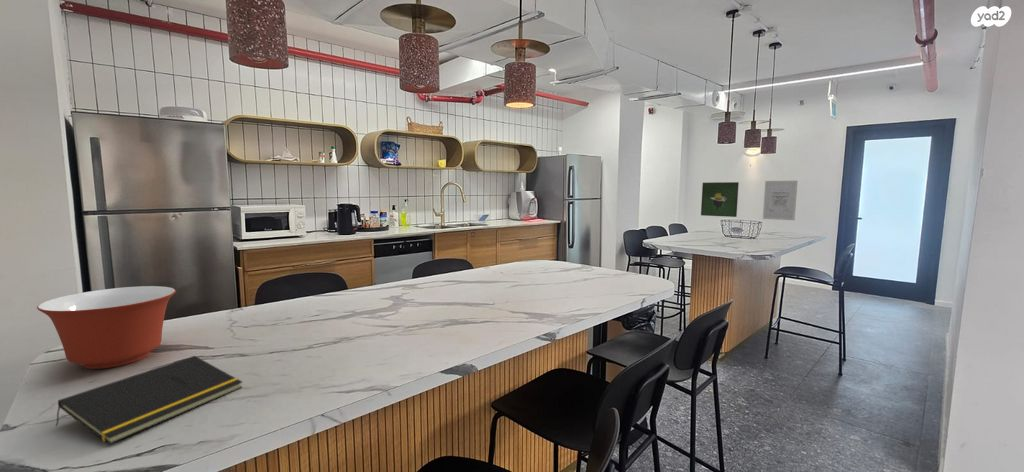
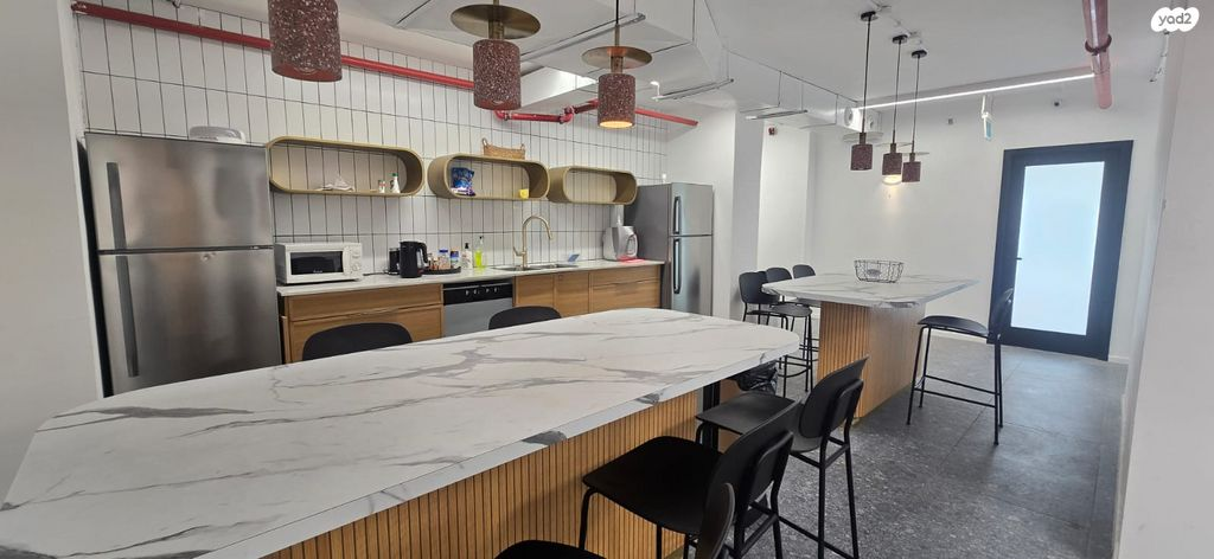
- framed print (719, 199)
- wall art (779, 200)
- notepad (158, 393)
- mixing bowl (114, 328)
